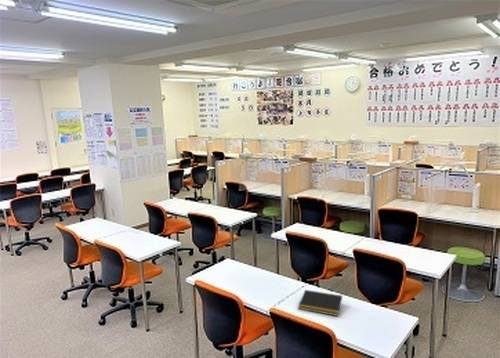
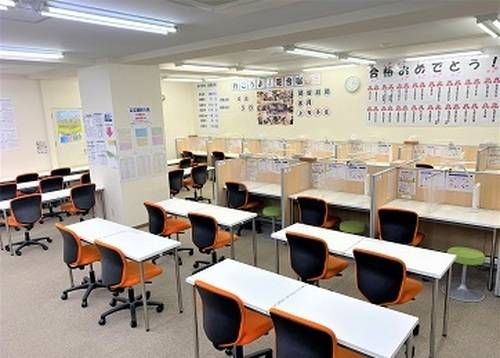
- notepad (320, 302)
